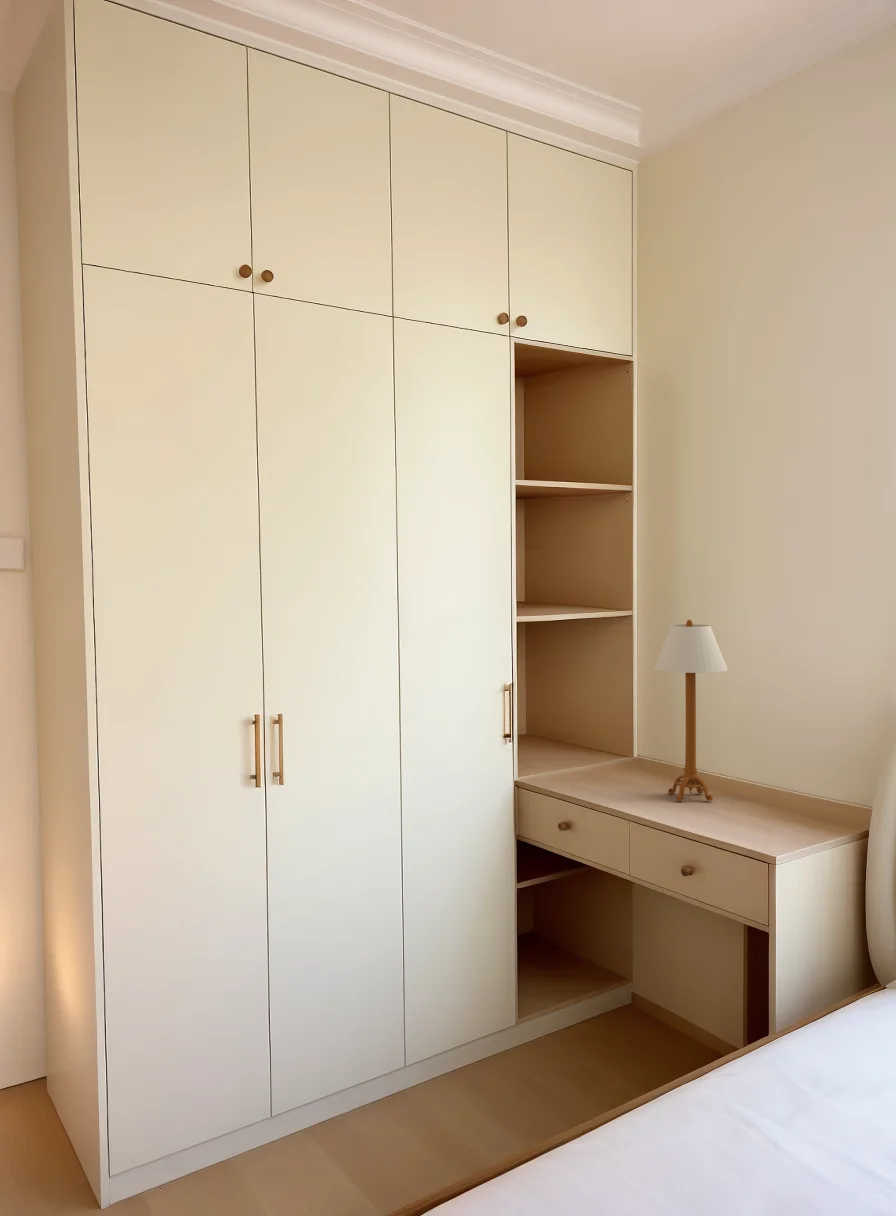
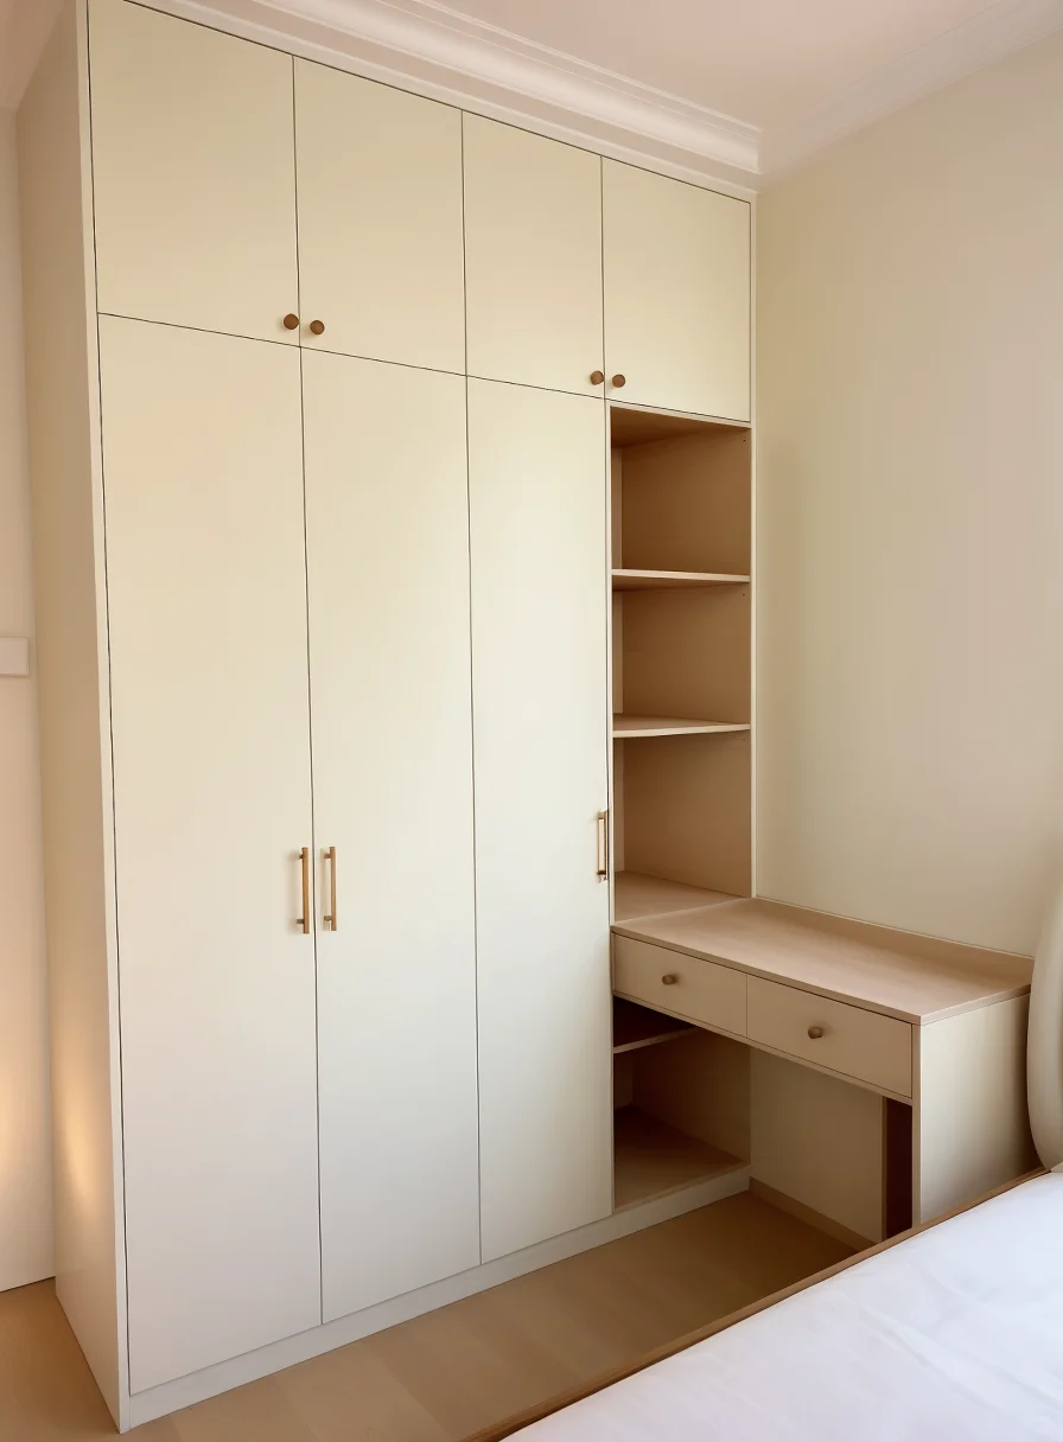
- table lamp (690, 708)
